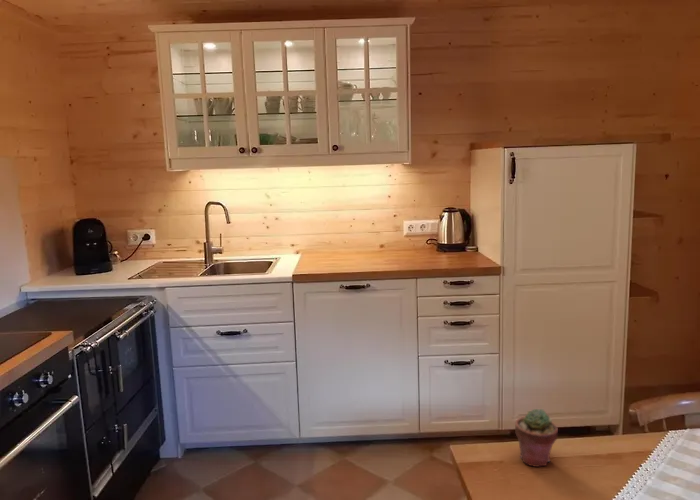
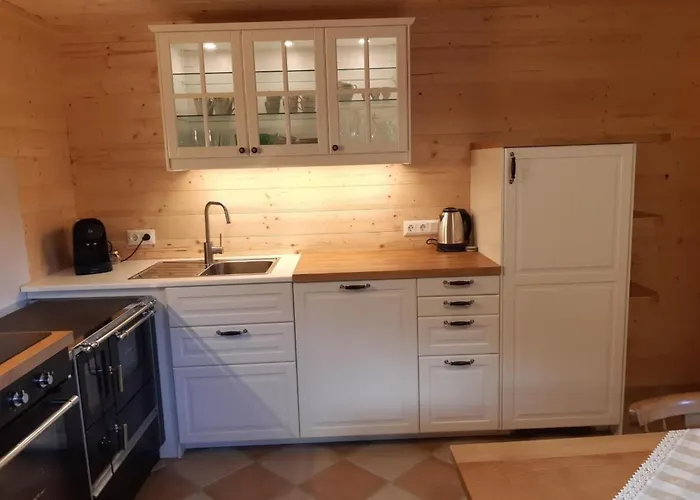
- potted succulent (535, 435)
